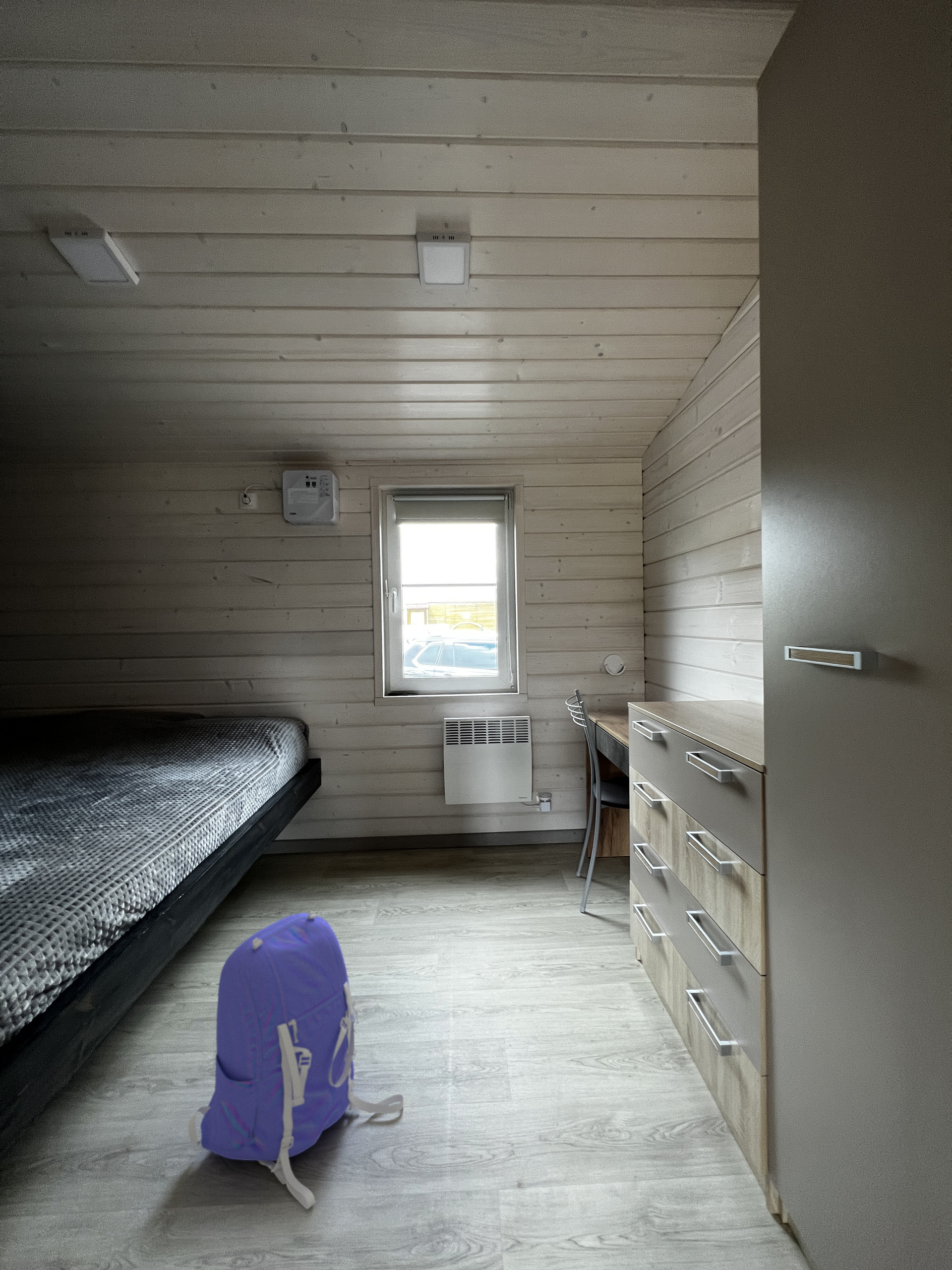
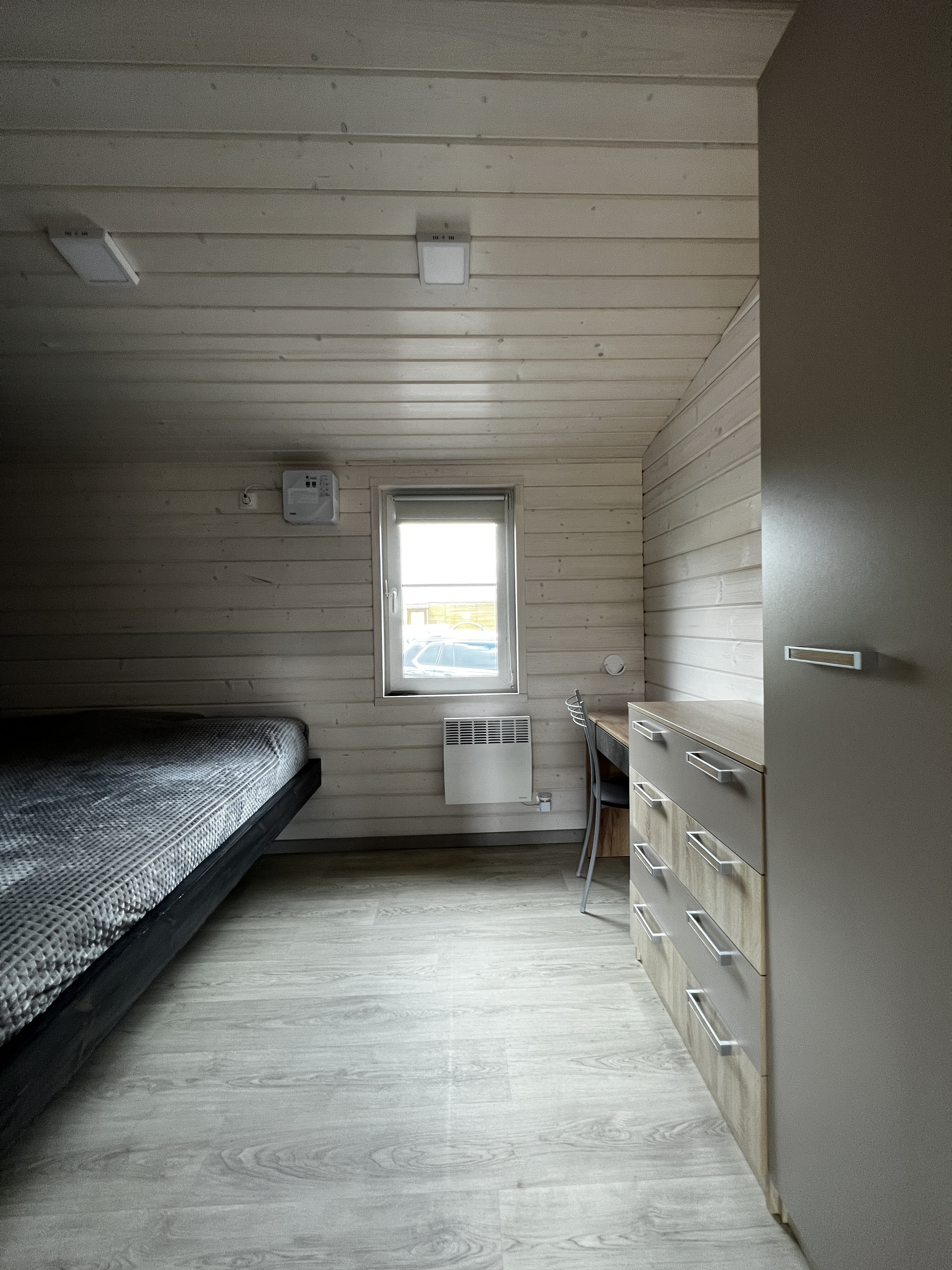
- backpack (299, 1023)
